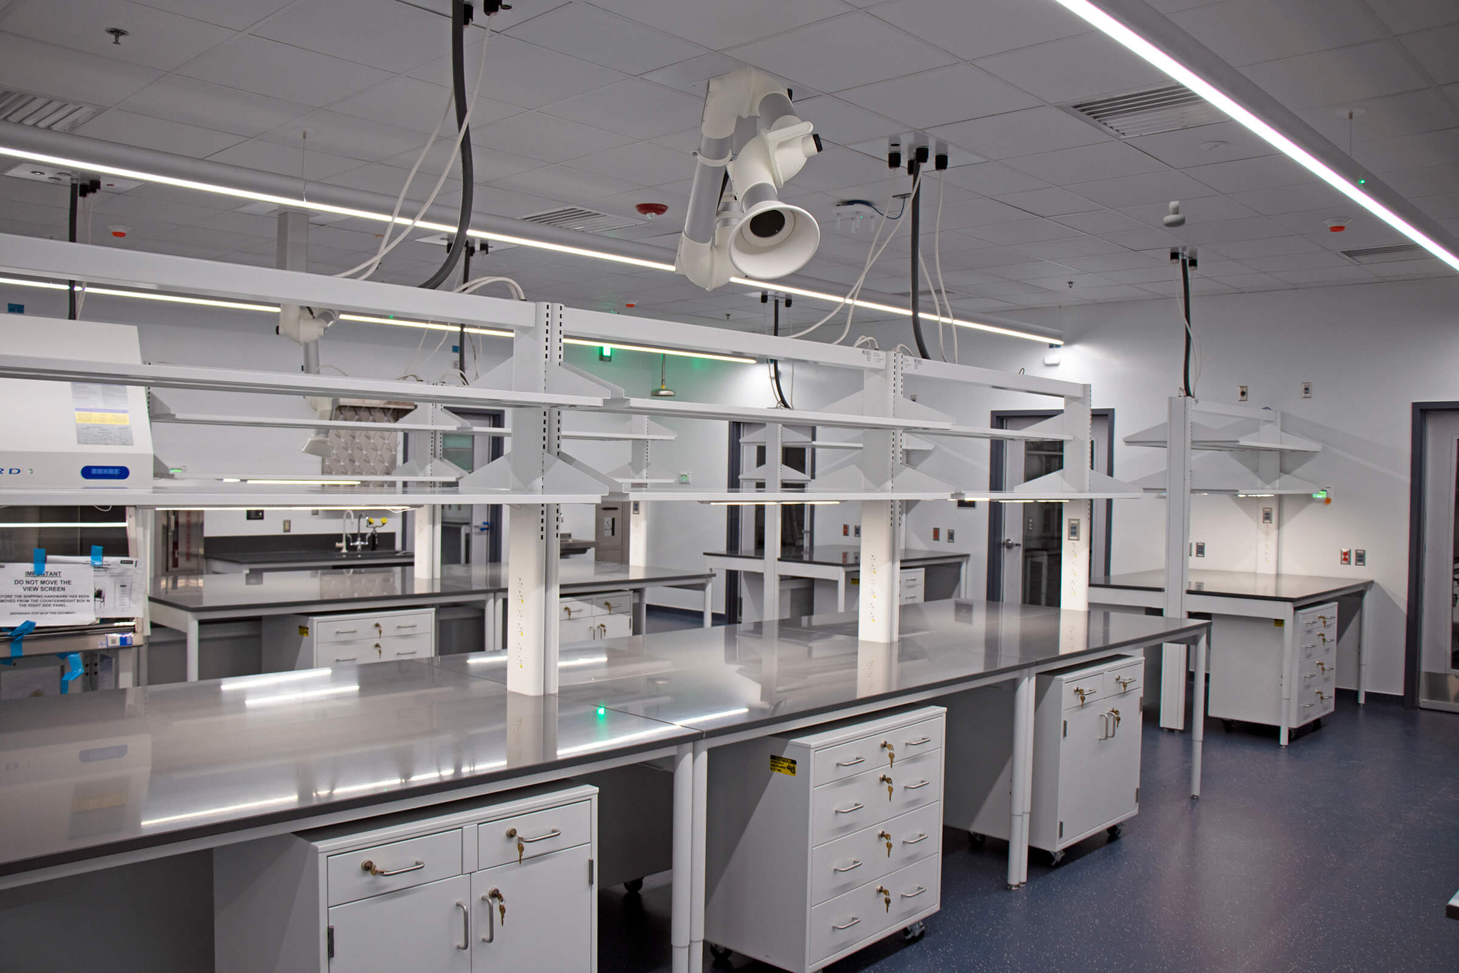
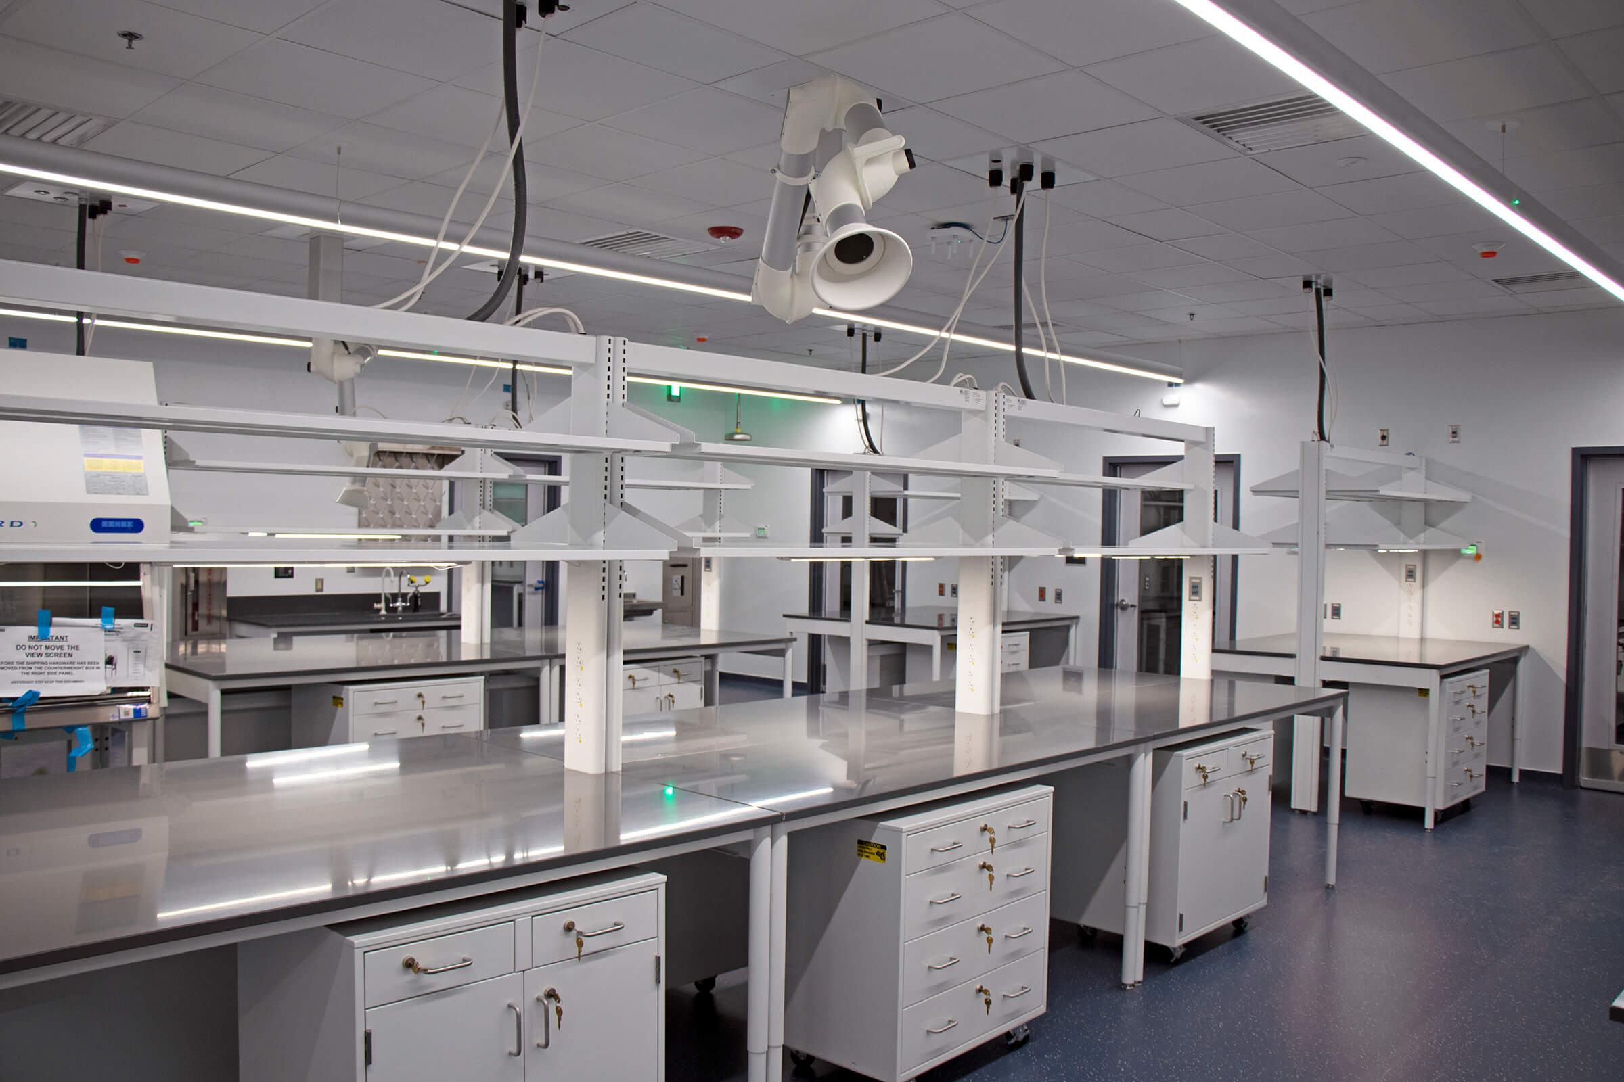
- security camera (1175, 213)
